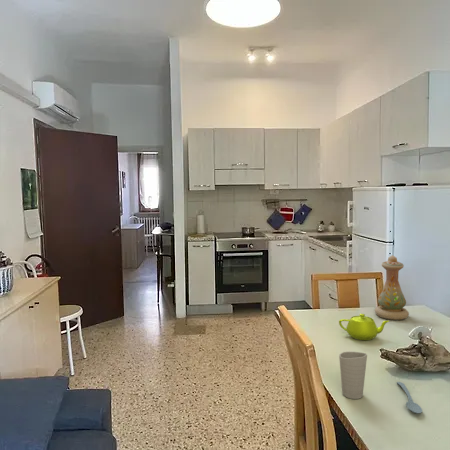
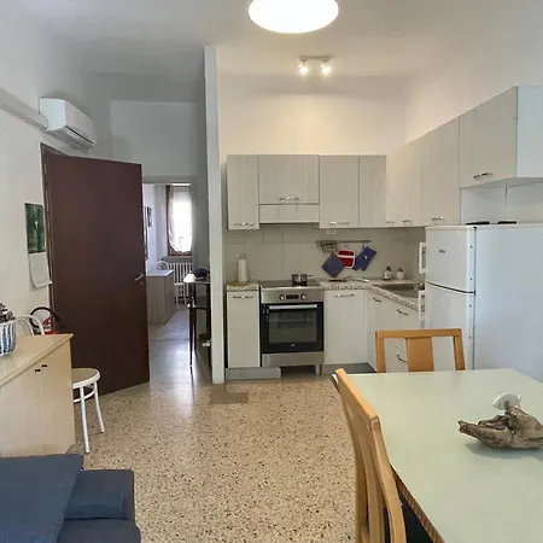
- vase (392, 285)
- spoon (407, 395)
- cup (352, 373)
- teapot (363, 325)
